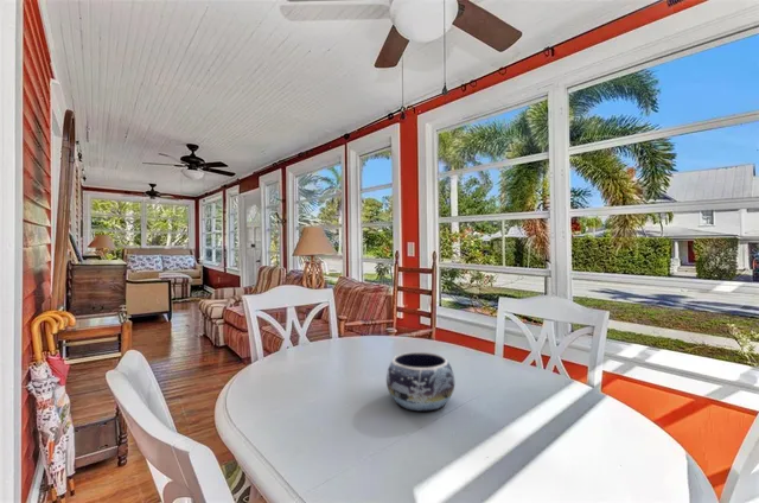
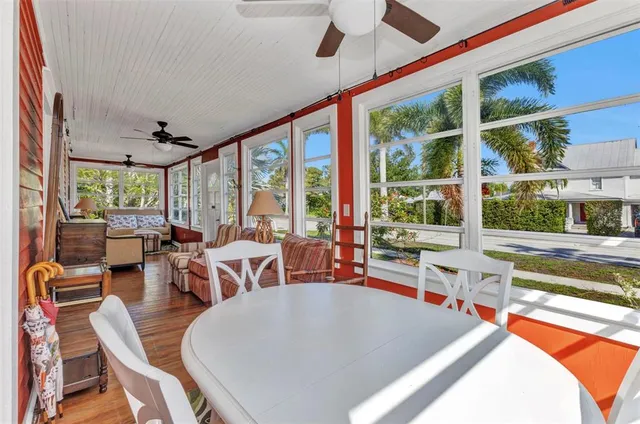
- decorative bowl (420, 378)
